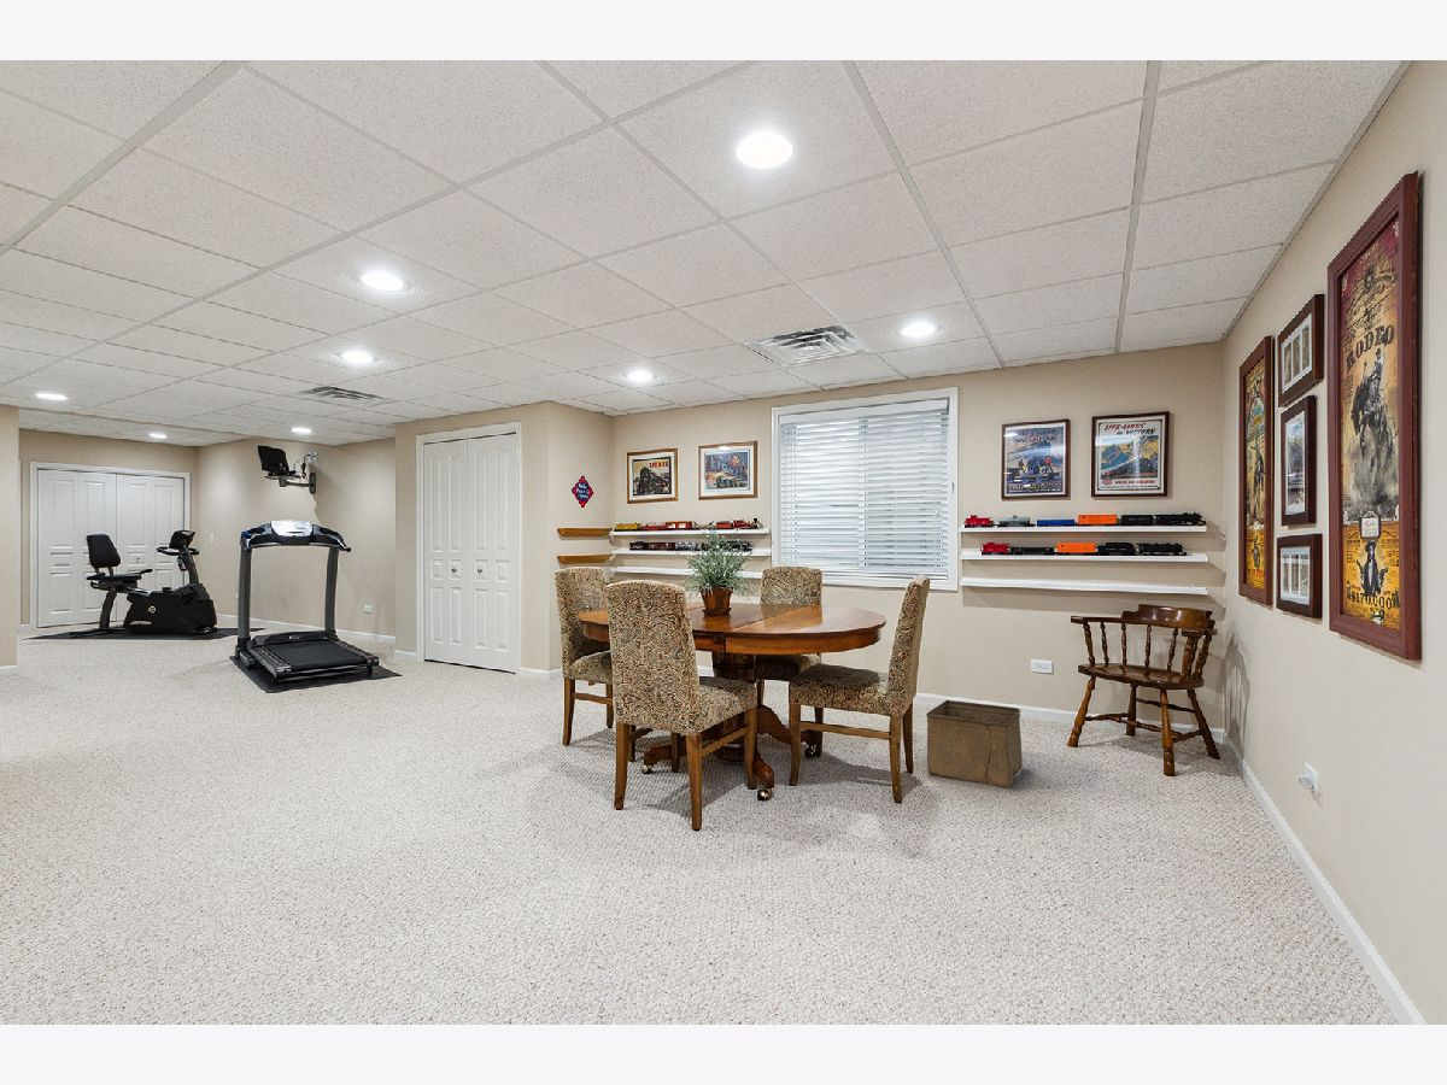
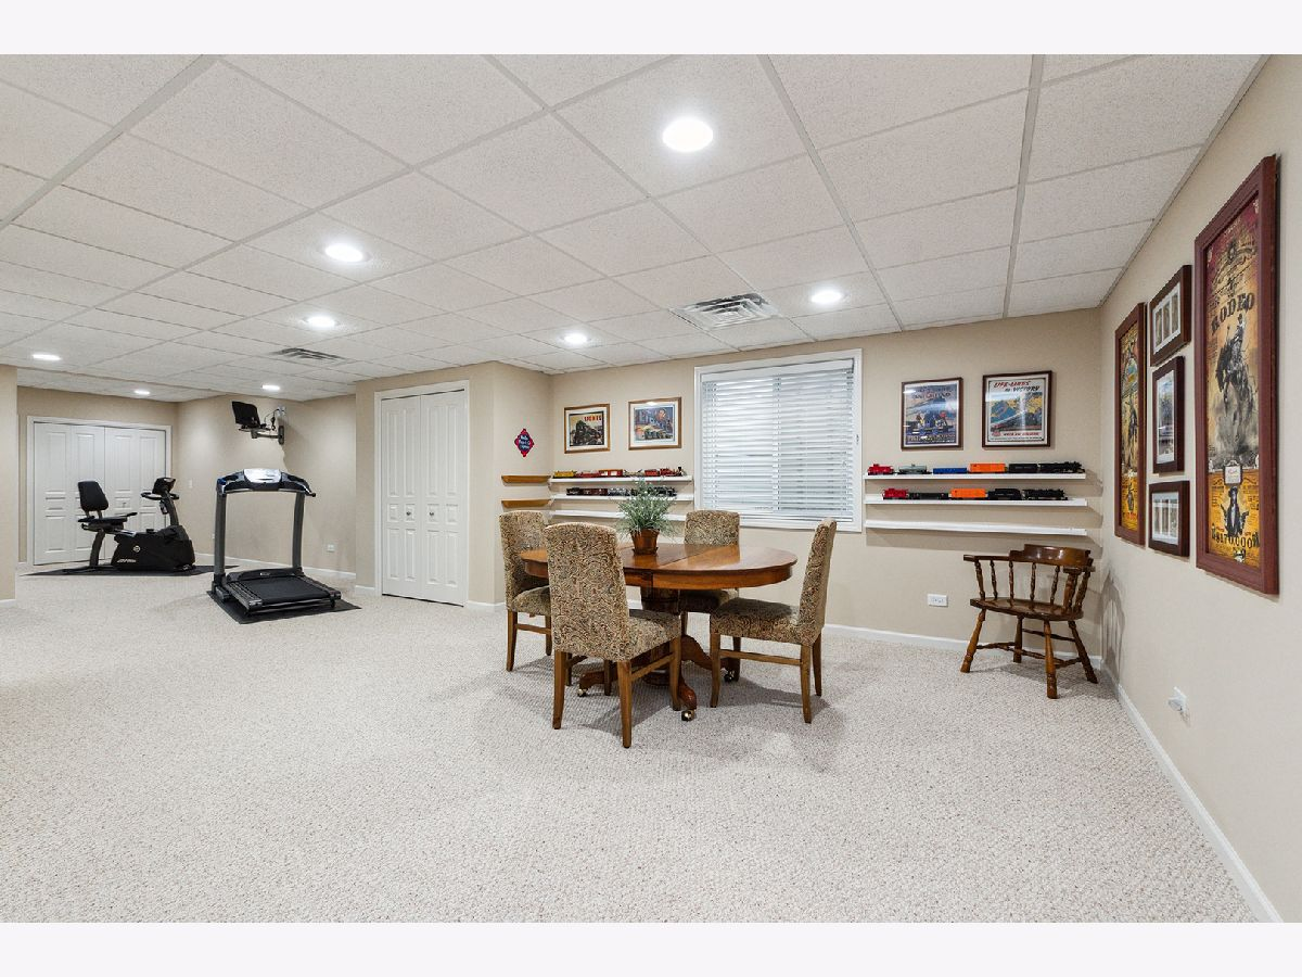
- storage bin (976, 740)
